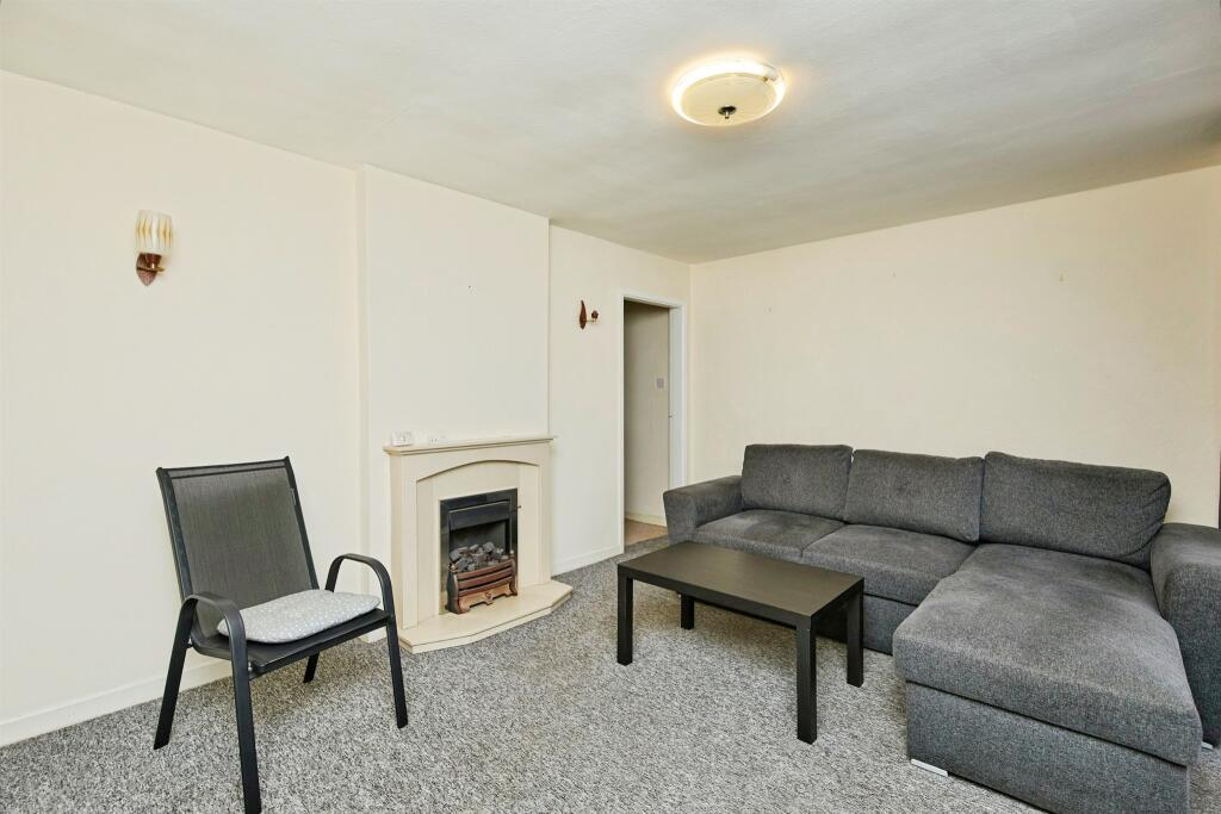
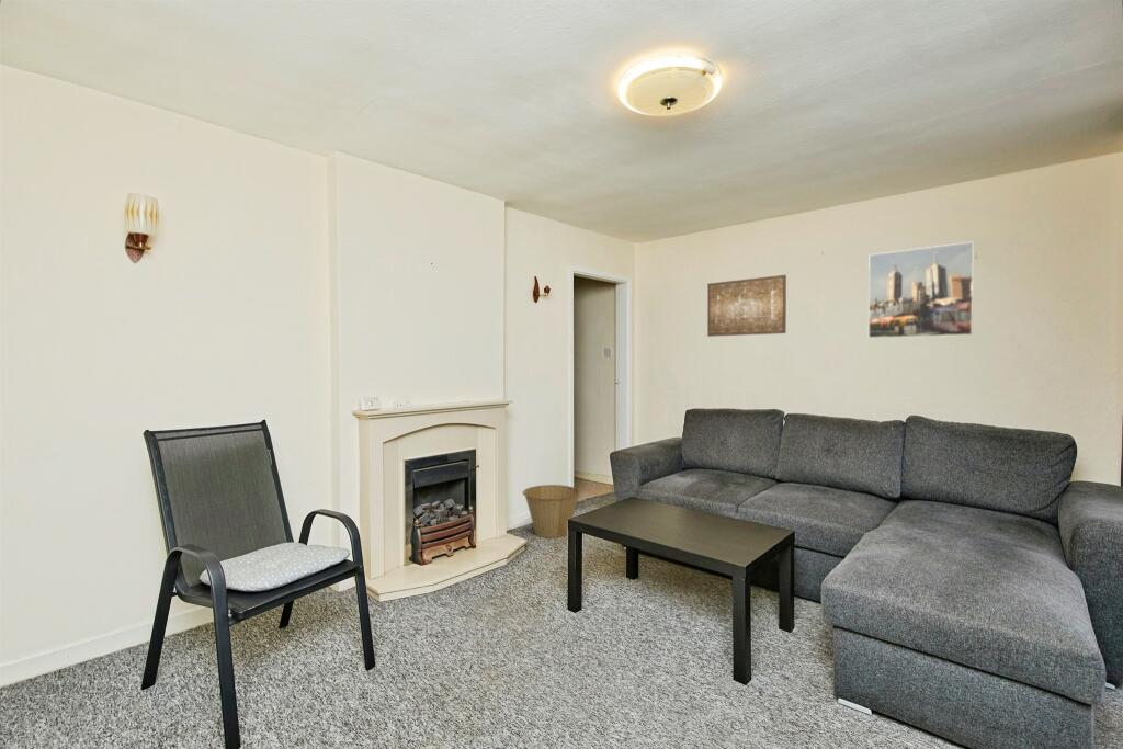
+ wall art (745, 307)
+ basket (551, 511)
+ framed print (918, 293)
